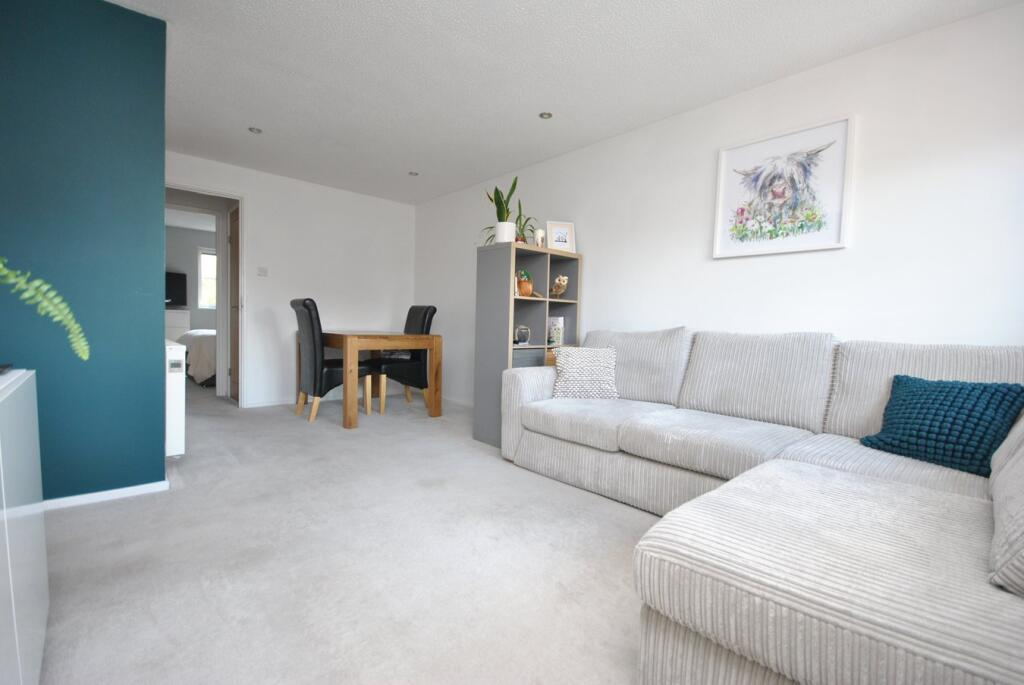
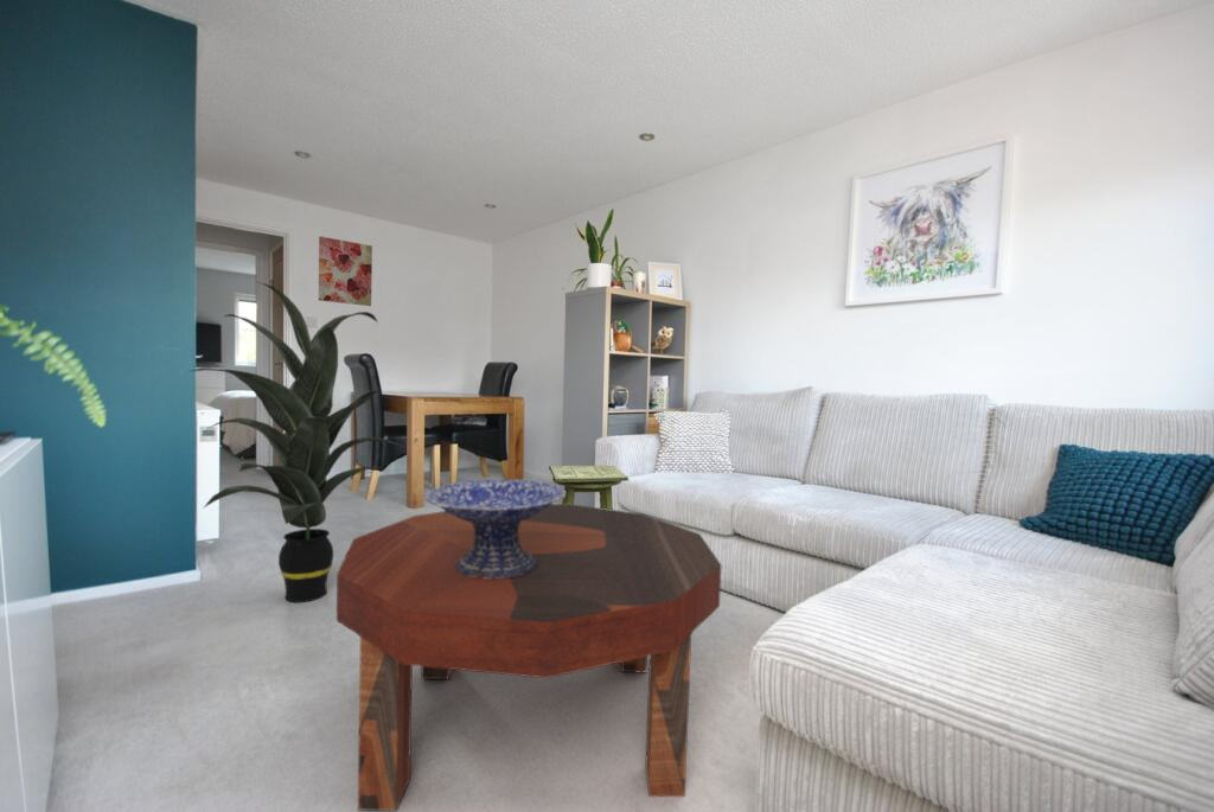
+ wall art (345, 271)
+ indoor plant (293, 443)
+ coffee table (530, 631)
+ decorative bowl (496, 526)
+ side table (573, 504)
